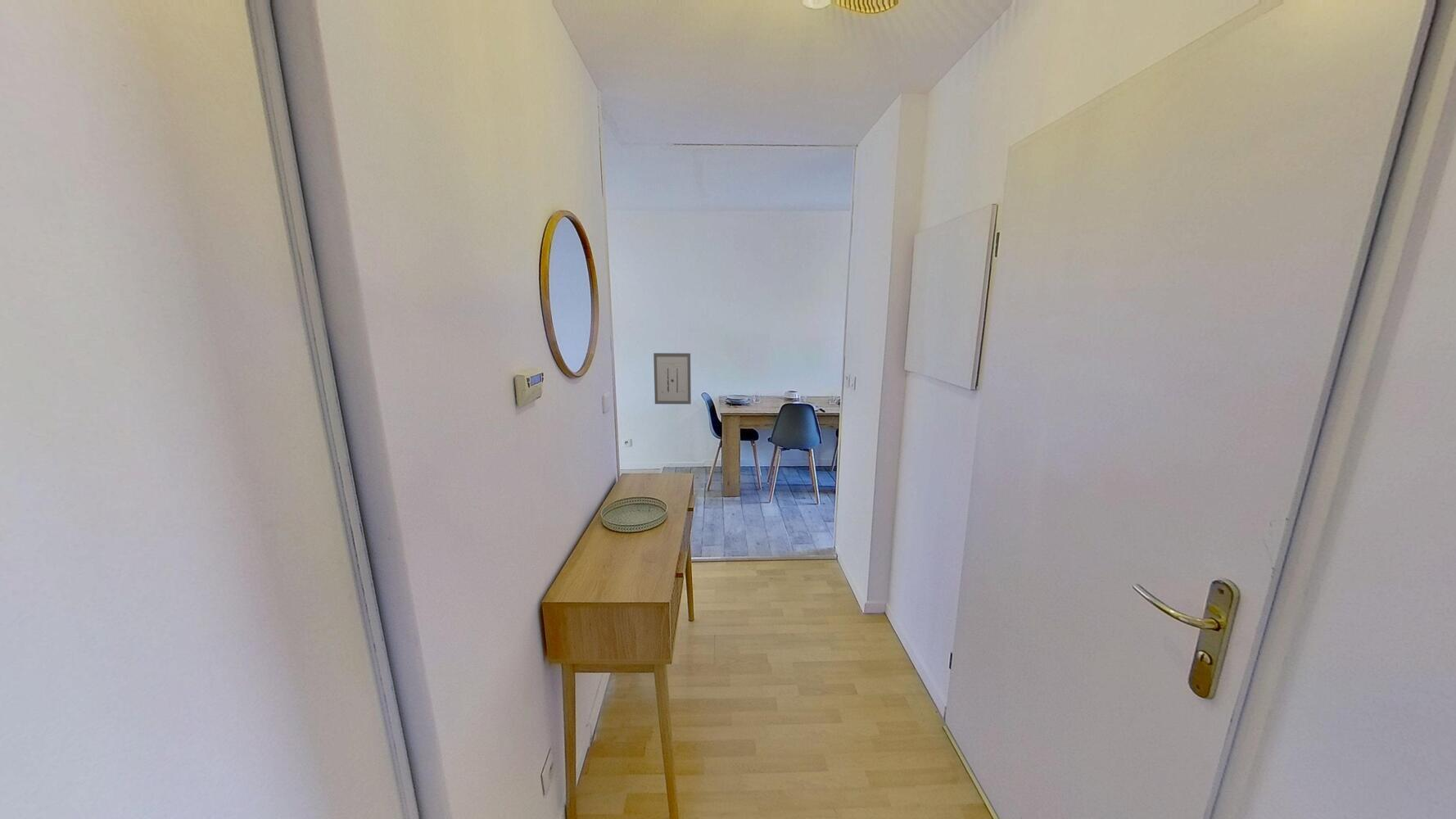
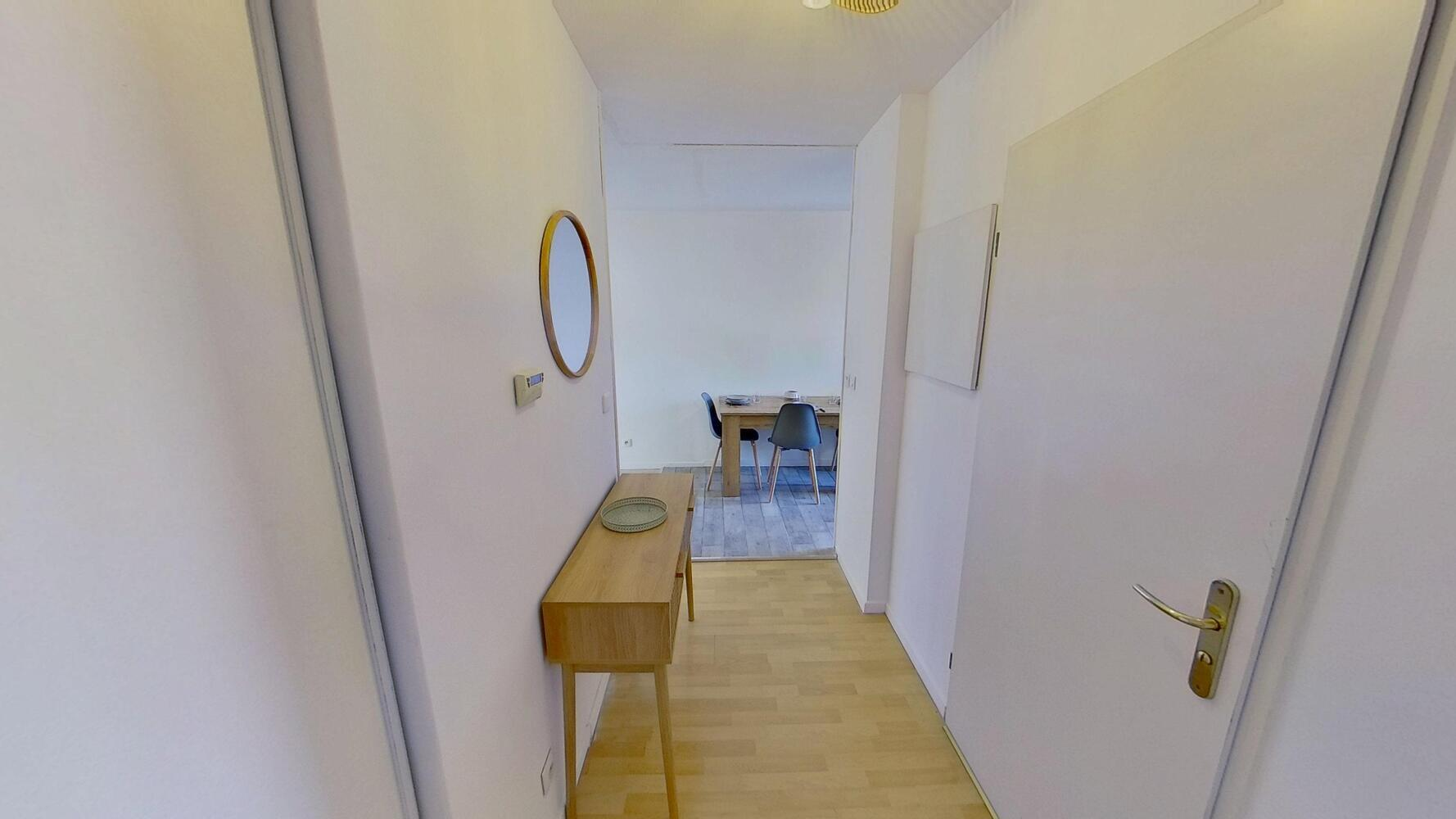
- wall art (672, 378)
